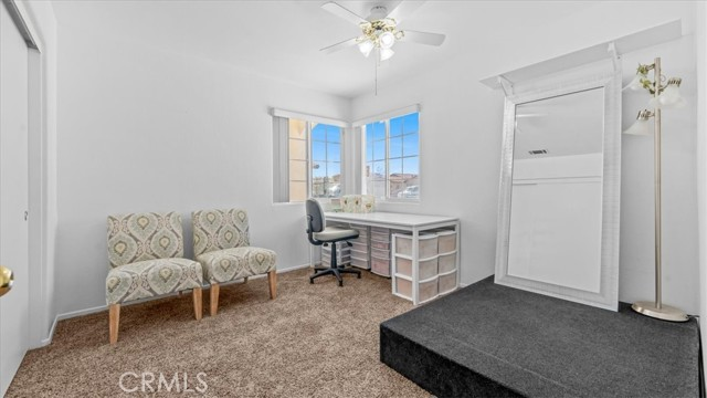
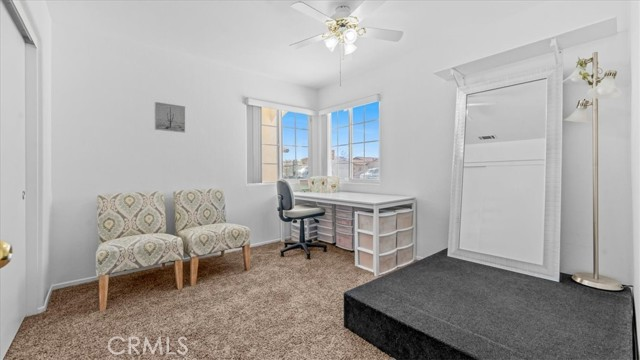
+ wall art (170, 117)
